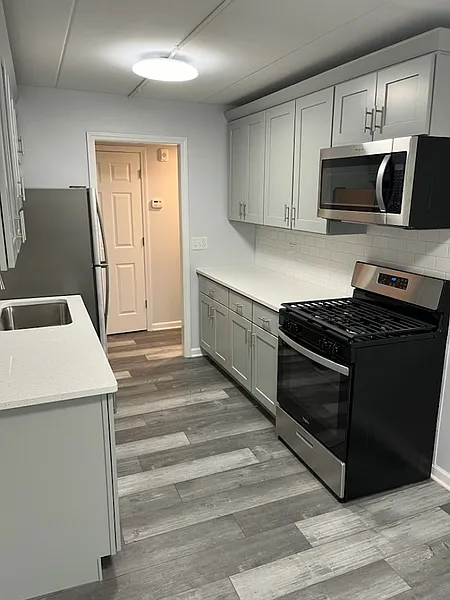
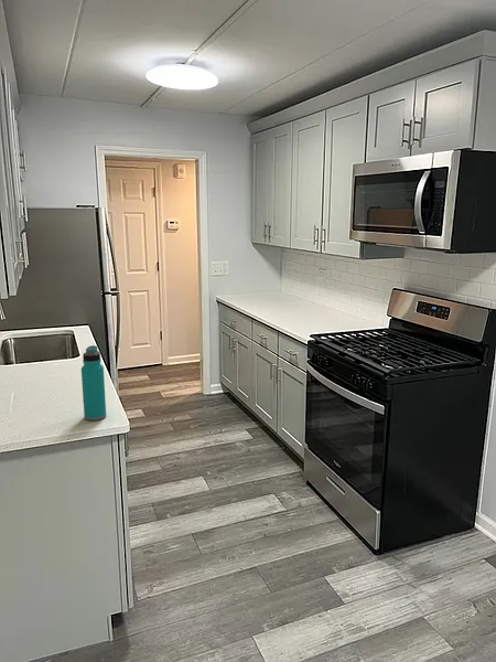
+ water bottle (93, 382)
